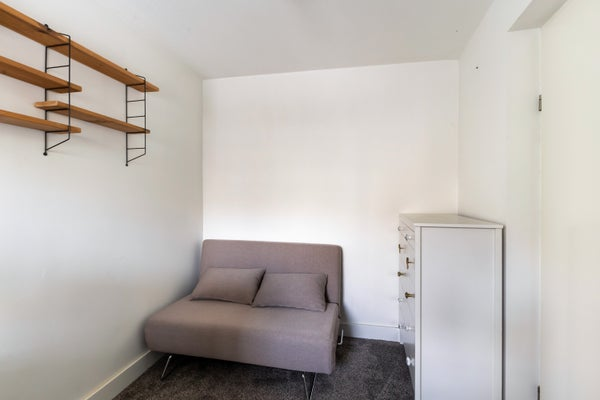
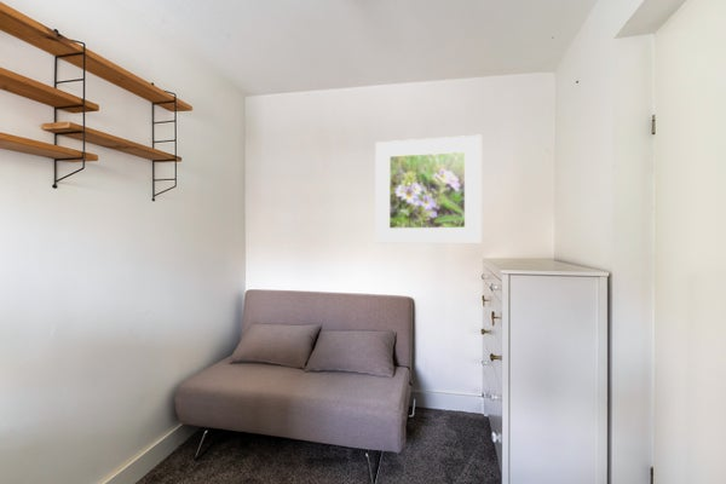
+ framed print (426, 190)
